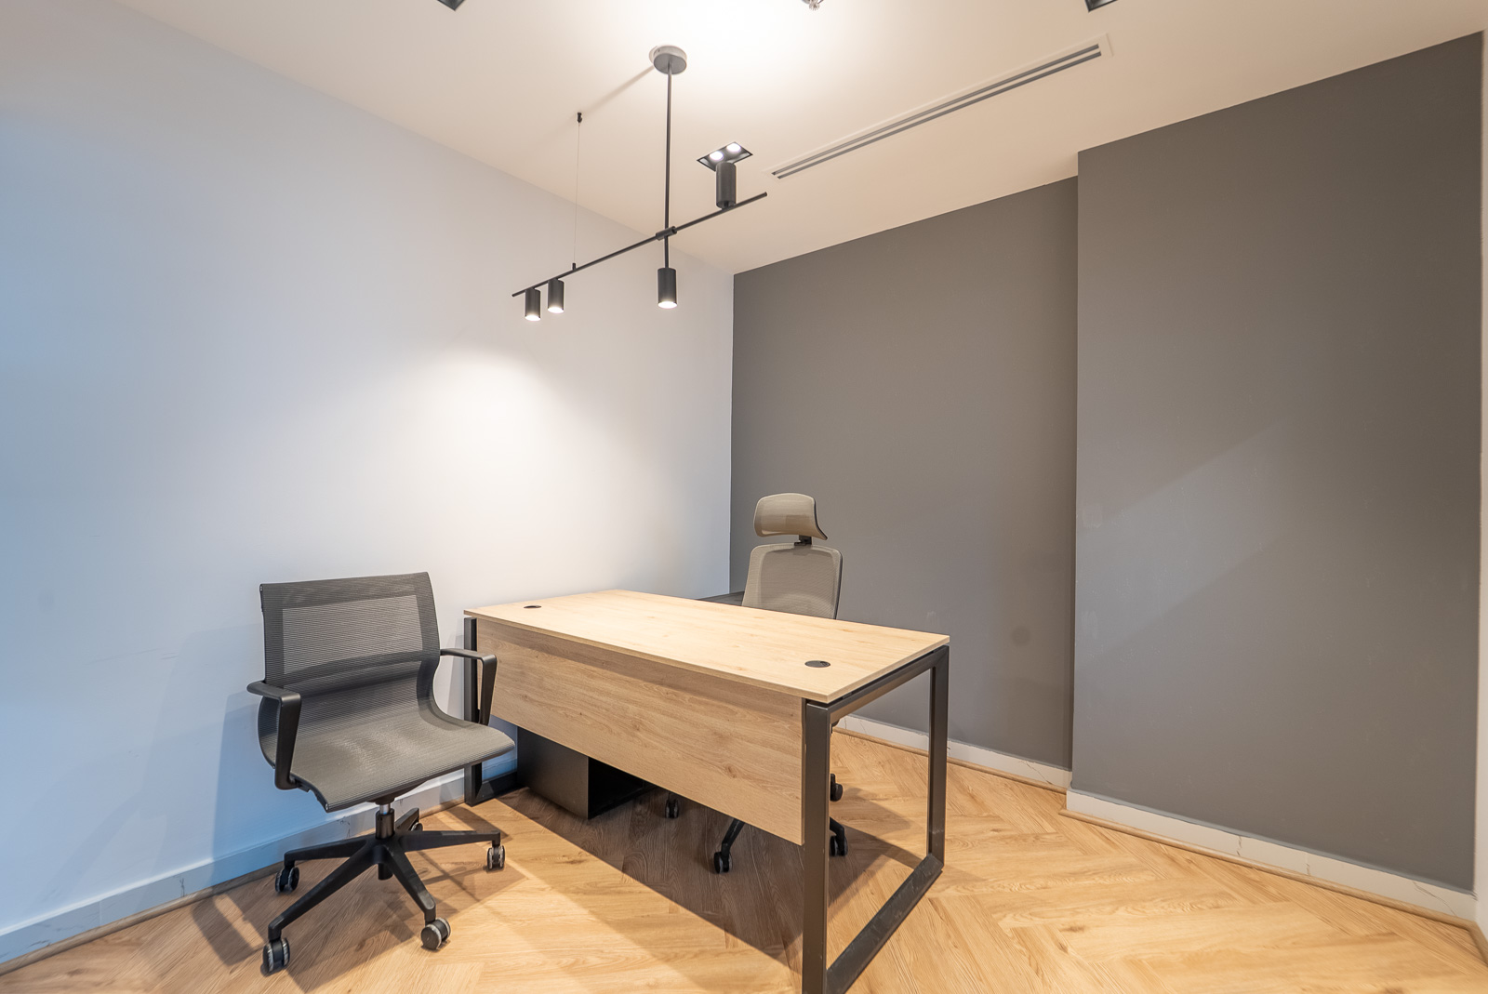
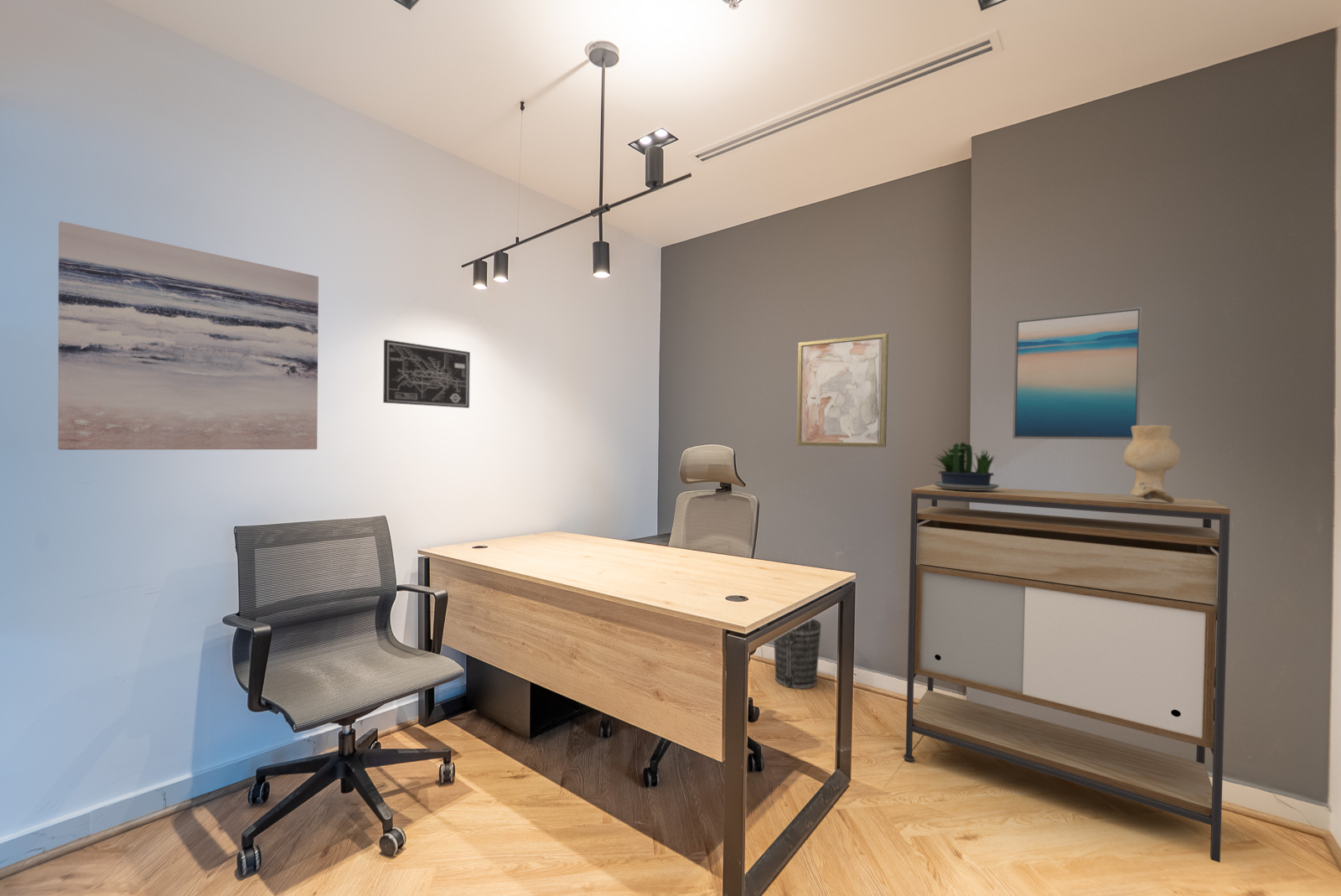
+ wall art (839, 392)
+ wall art (429, 375)
+ wall art (1074, 376)
+ wall art (205, 351)
+ shelving unit (1048, 638)
+ wastebasket (796, 651)
+ potted plant (960, 465)
+ decorative vase (1150, 463)
